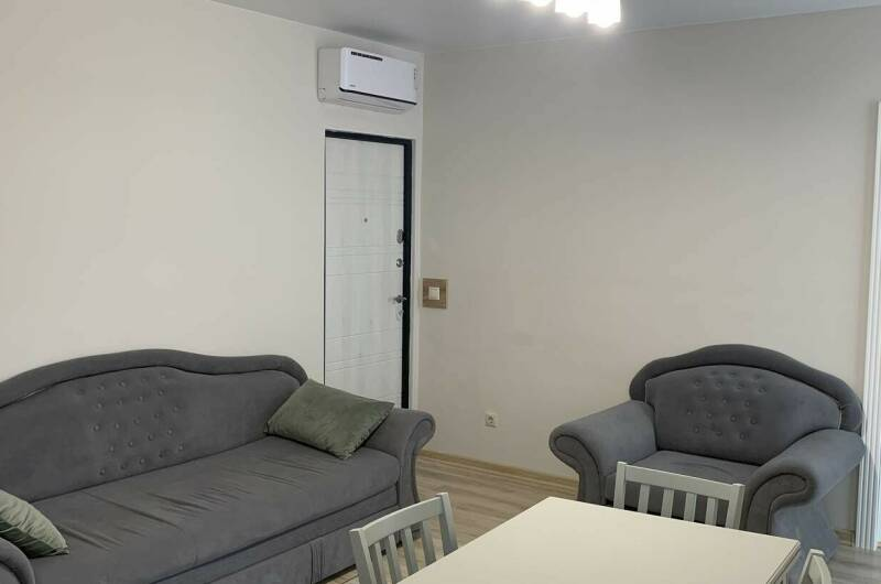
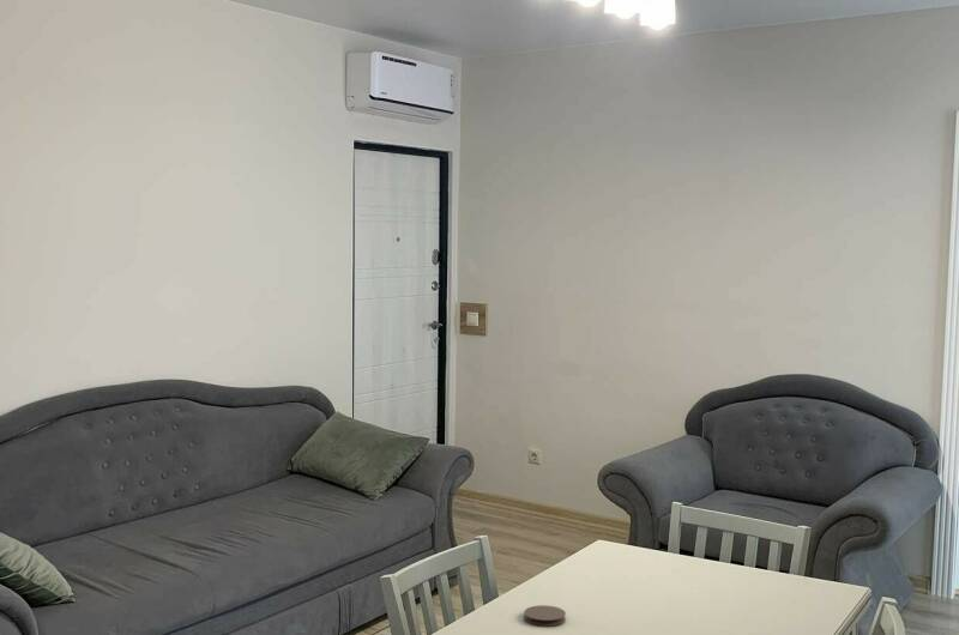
+ coaster (544, 615)
